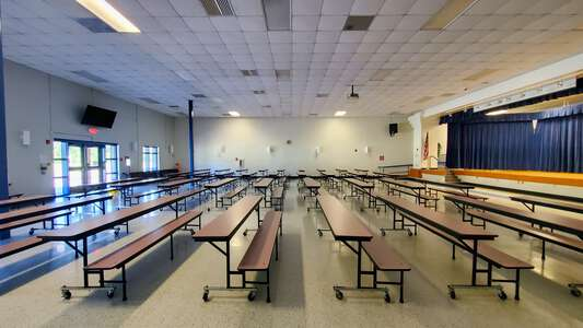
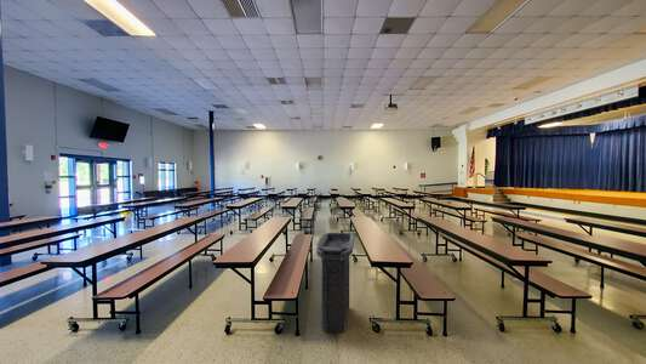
+ trash can (336, 278)
